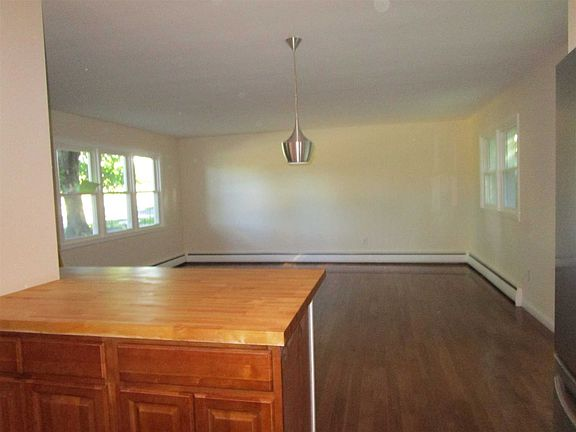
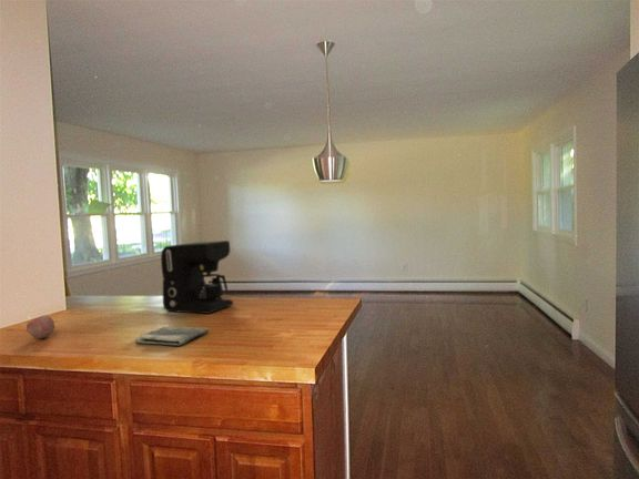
+ apple (40, 326)
+ coffee maker (199, 275)
+ dish towel (172, 334)
